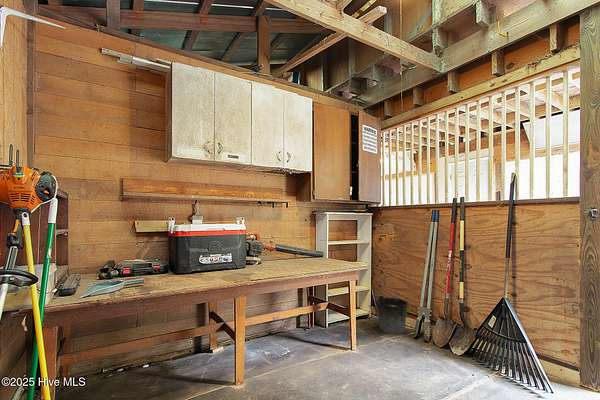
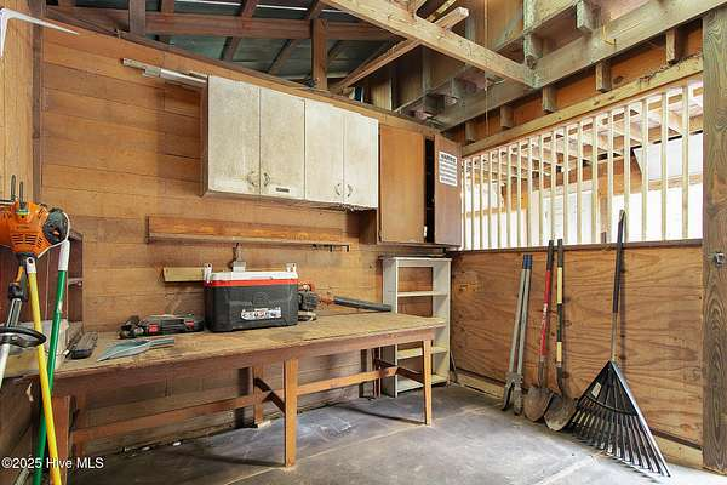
- bucket (391, 314)
